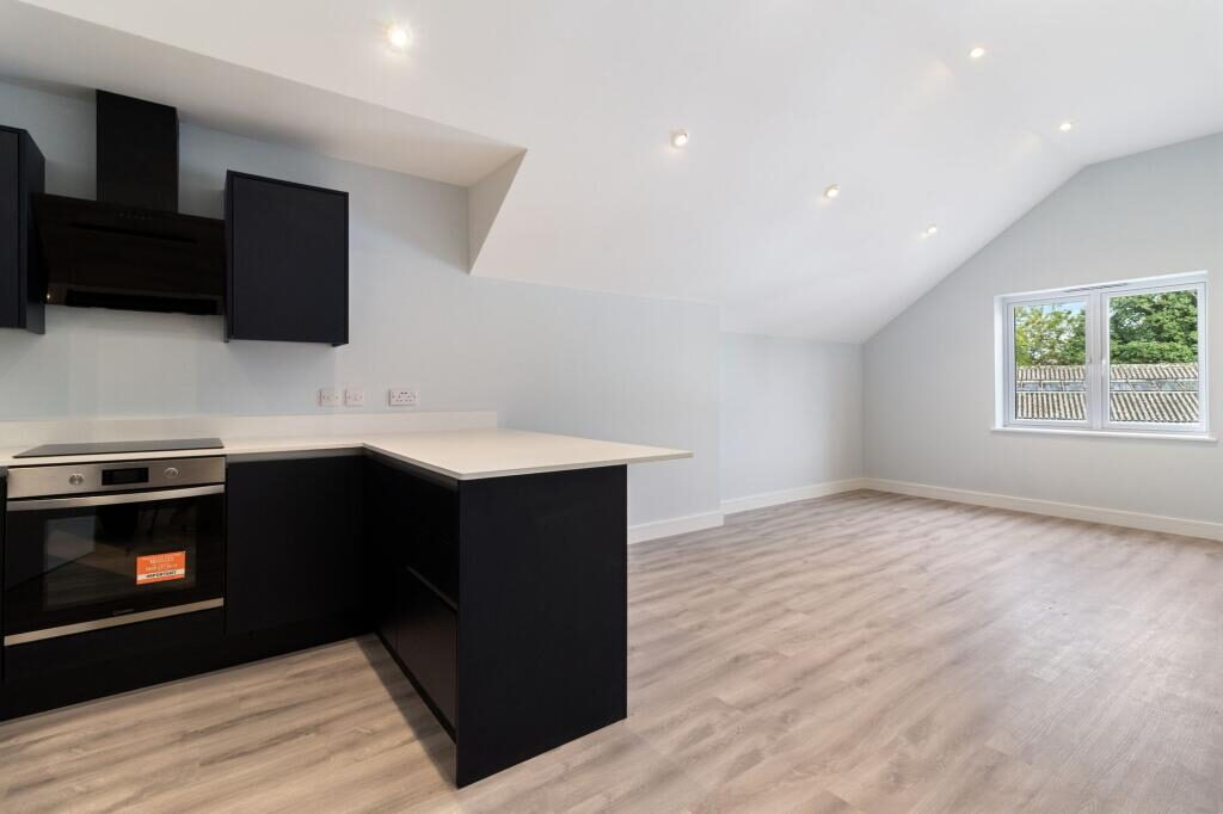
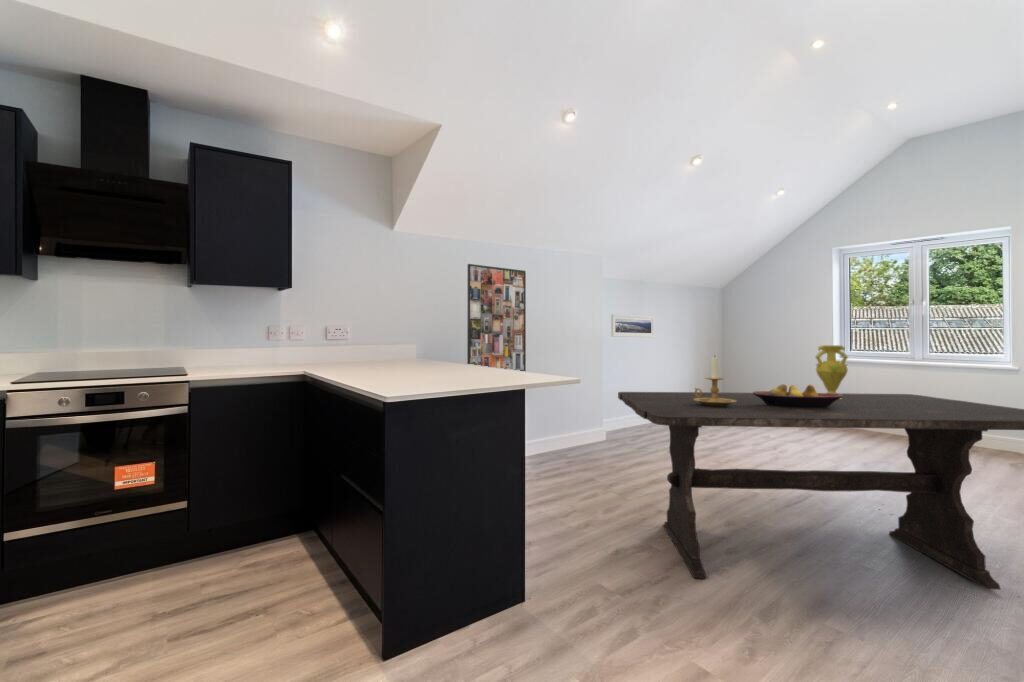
+ vase (831, 371)
+ dining table (806, 478)
+ candle holder (714, 379)
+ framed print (633, 326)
+ fruit bowl (796, 394)
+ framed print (497, 320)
